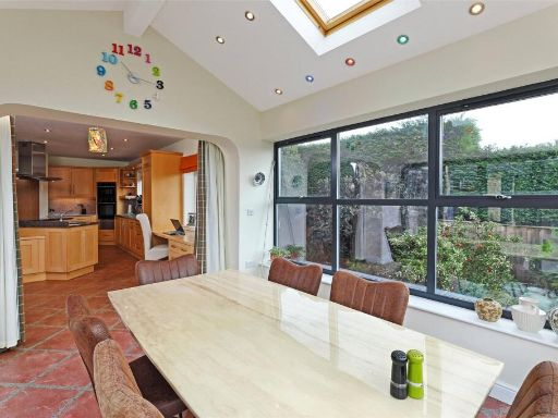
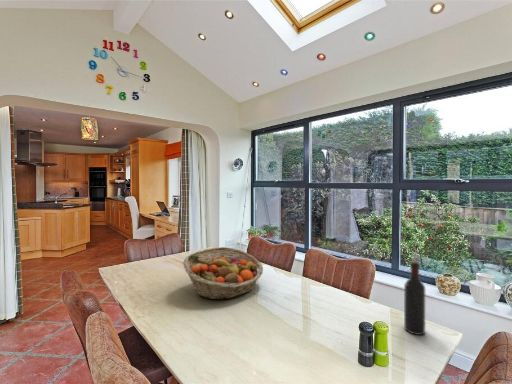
+ wine bottle (414, 296)
+ fruit basket (224, 271)
